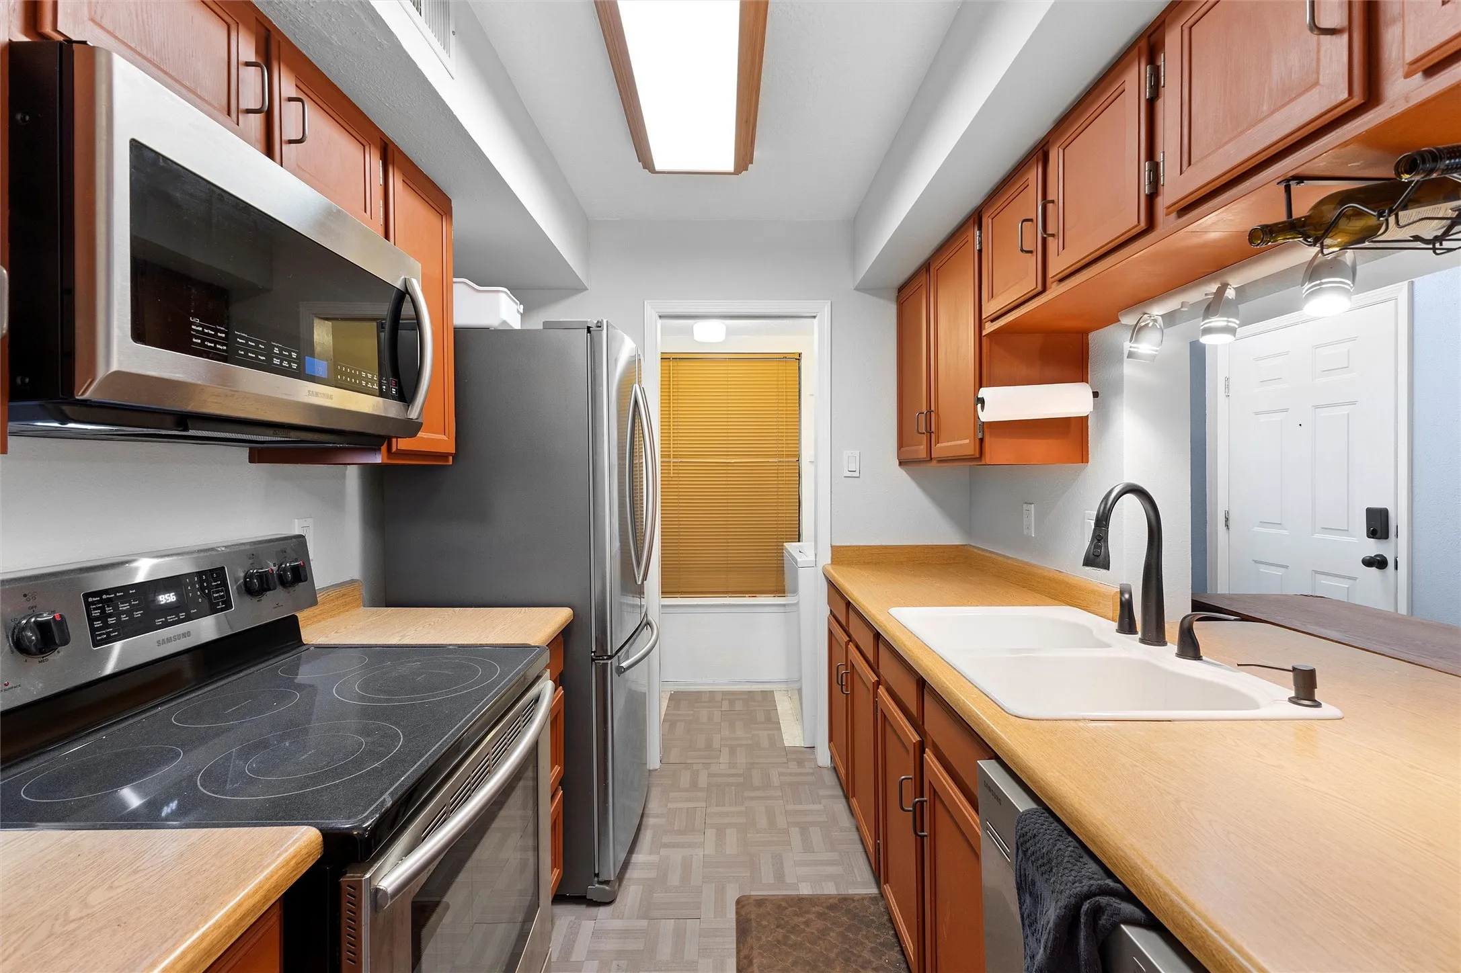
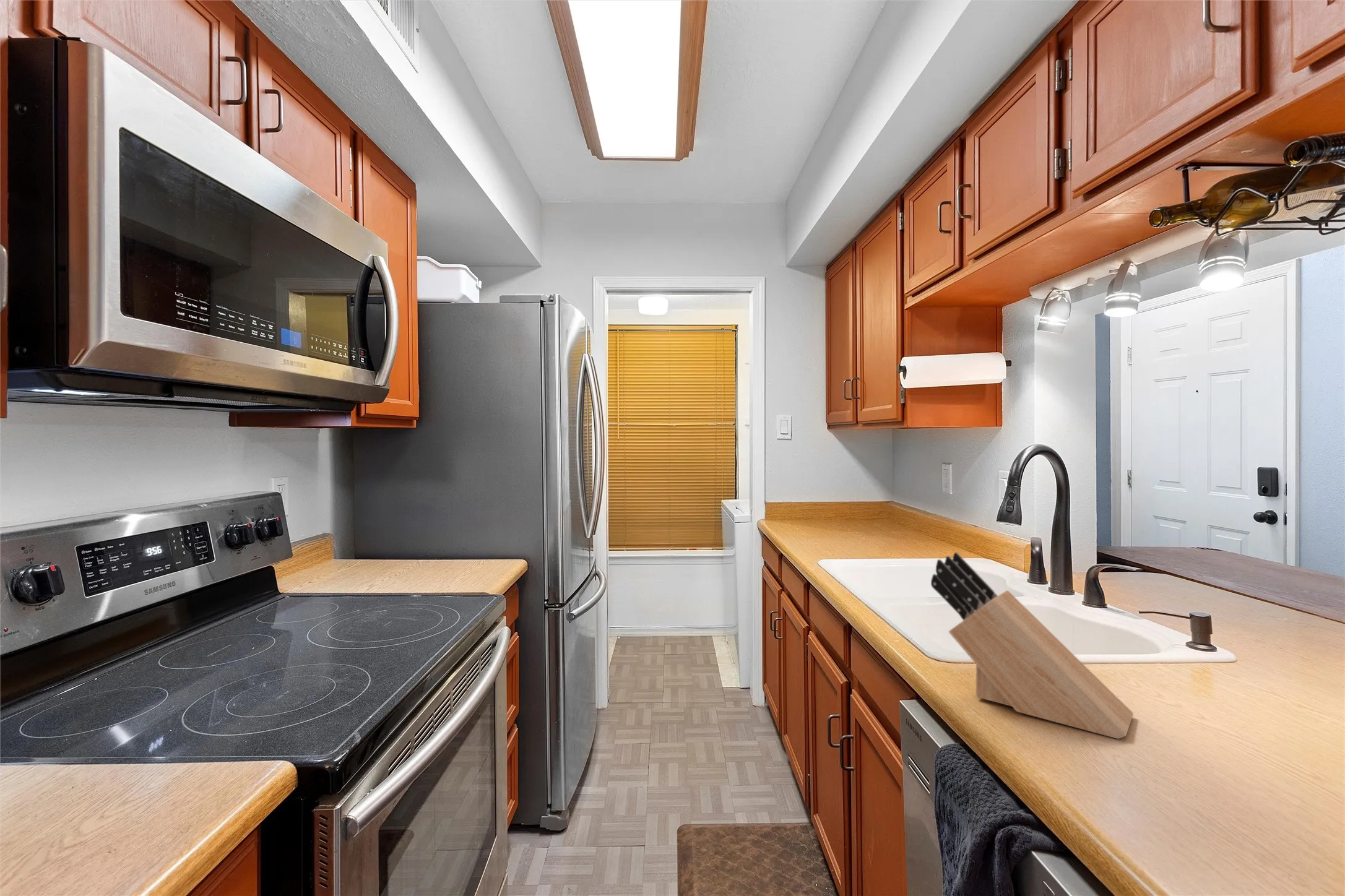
+ knife block (1021, 632)
